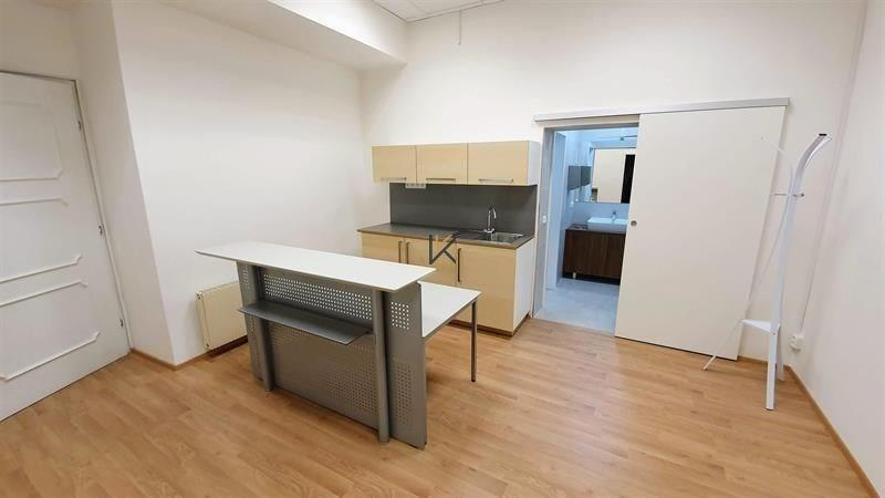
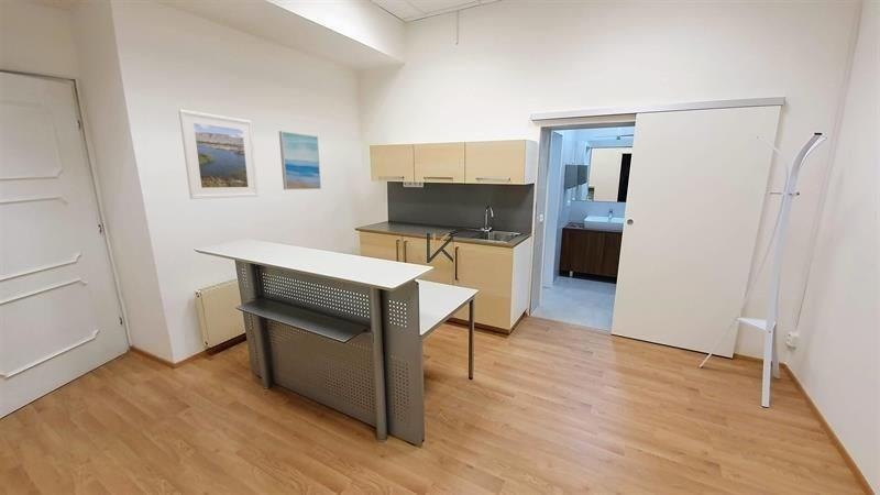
+ wall art (300, 162)
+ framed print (222, 157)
